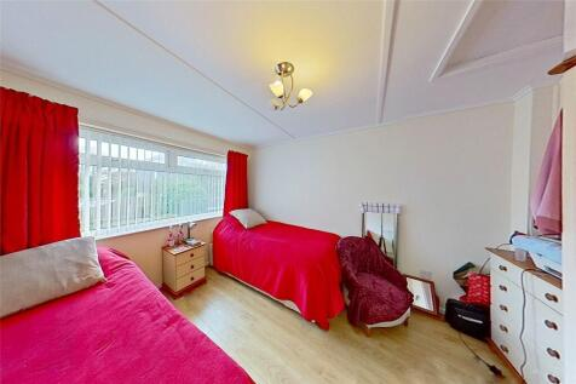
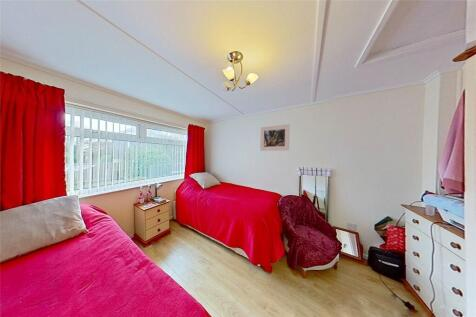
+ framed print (274, 138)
